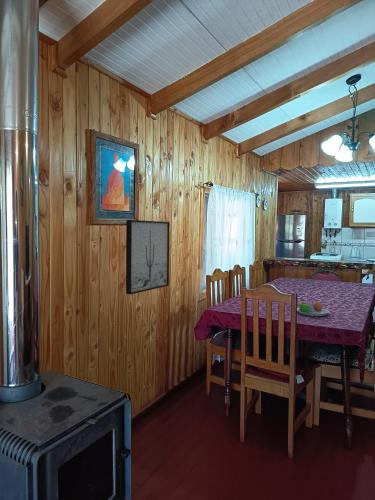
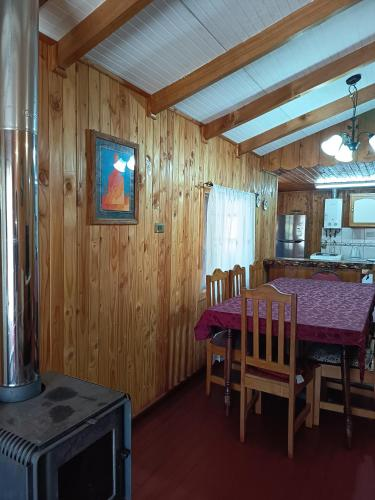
- fruit bowl (311, 307)
- wall art (149, 255)
